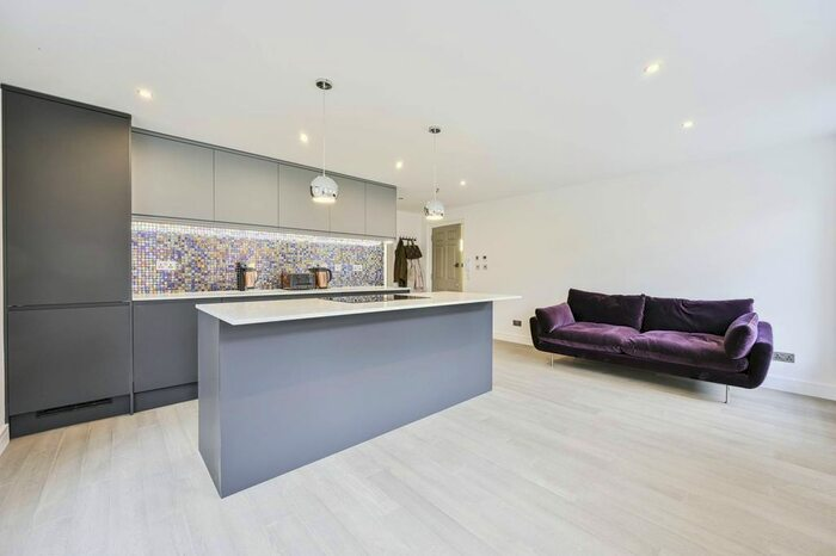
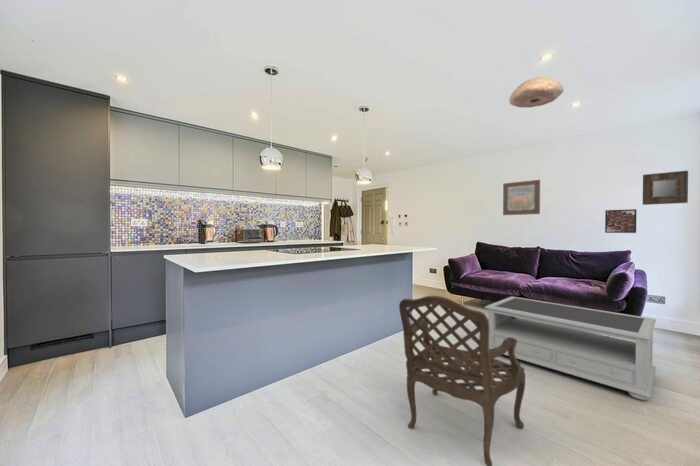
+ coffee table (563, 337)
+ ceiling light (535, 91)
+ home mirror (664, 188)
+ wall art (520, 198)
+ armchair (459, 358)
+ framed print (620, 221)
